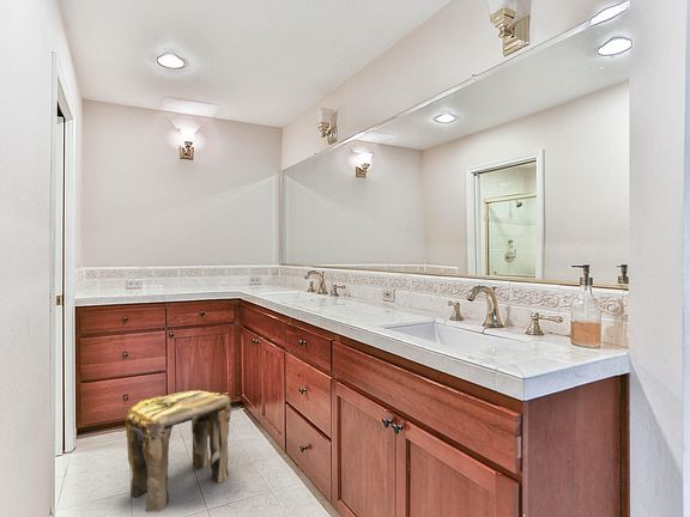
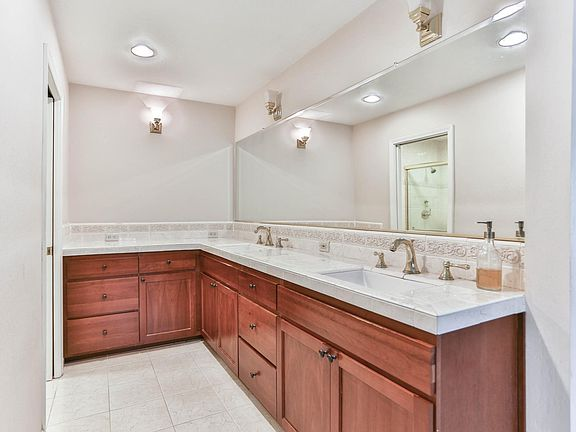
- stool (169, 437)
